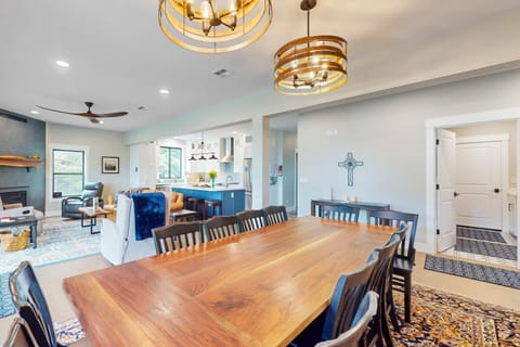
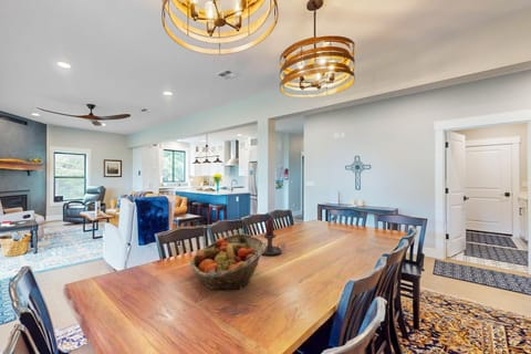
+ fruit basket (228, 258)
+ candle holder (272, 235)
